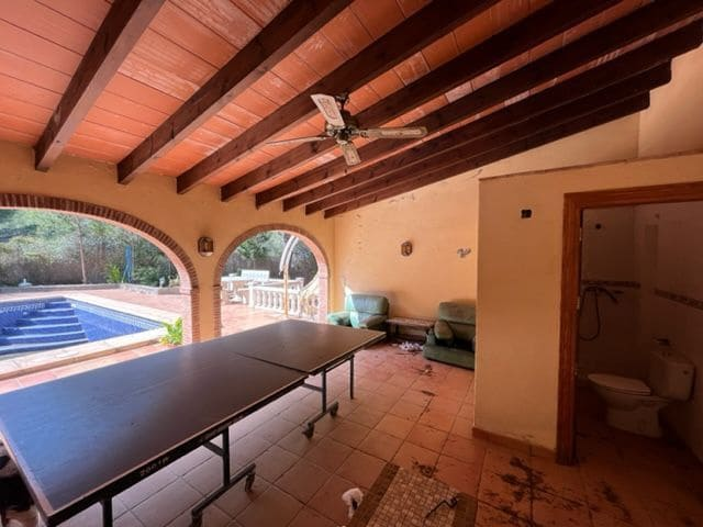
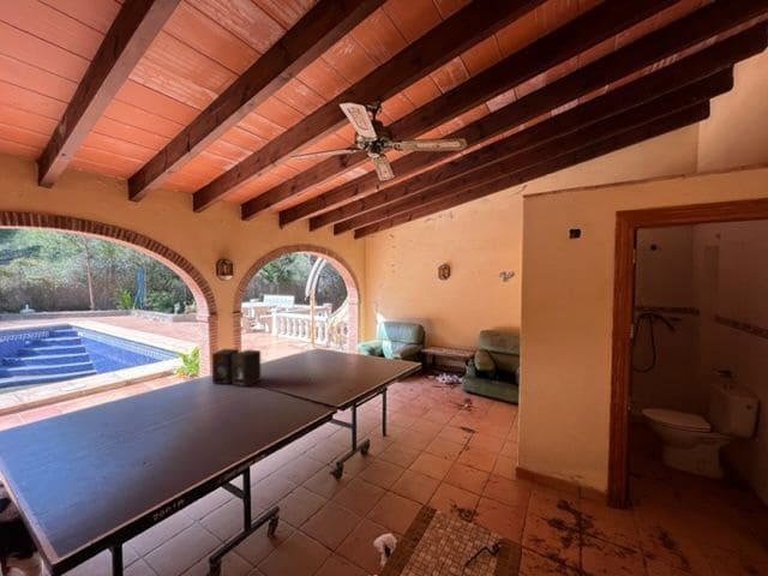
+ speaker (234, 366)
